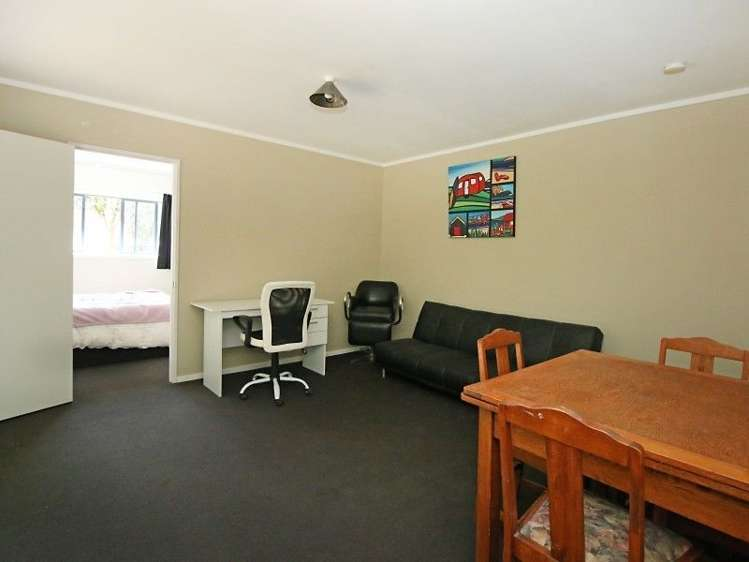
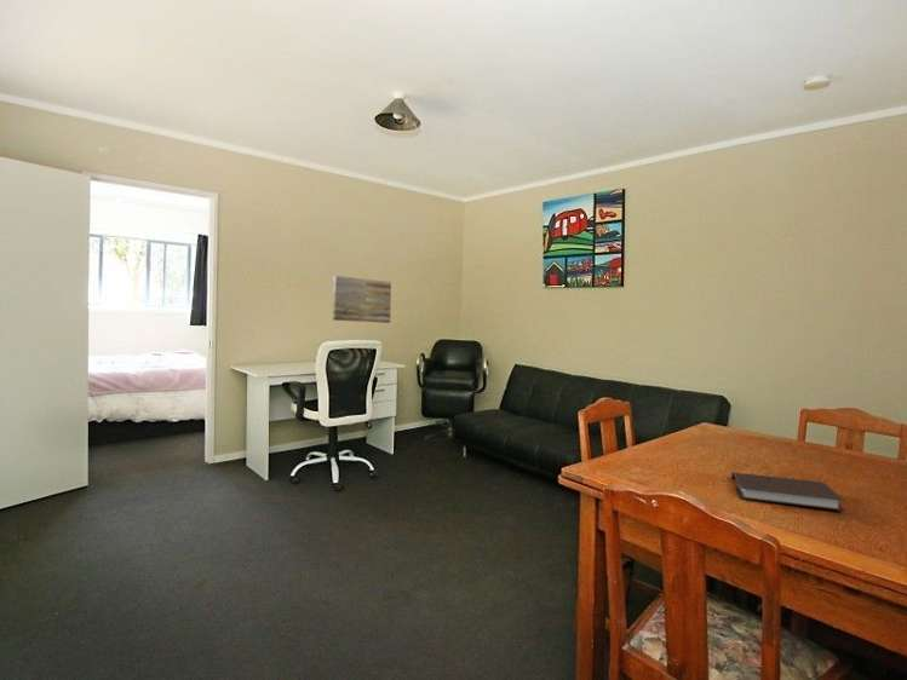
+ notebook (782, 489)
+ wall art (362, 300)
